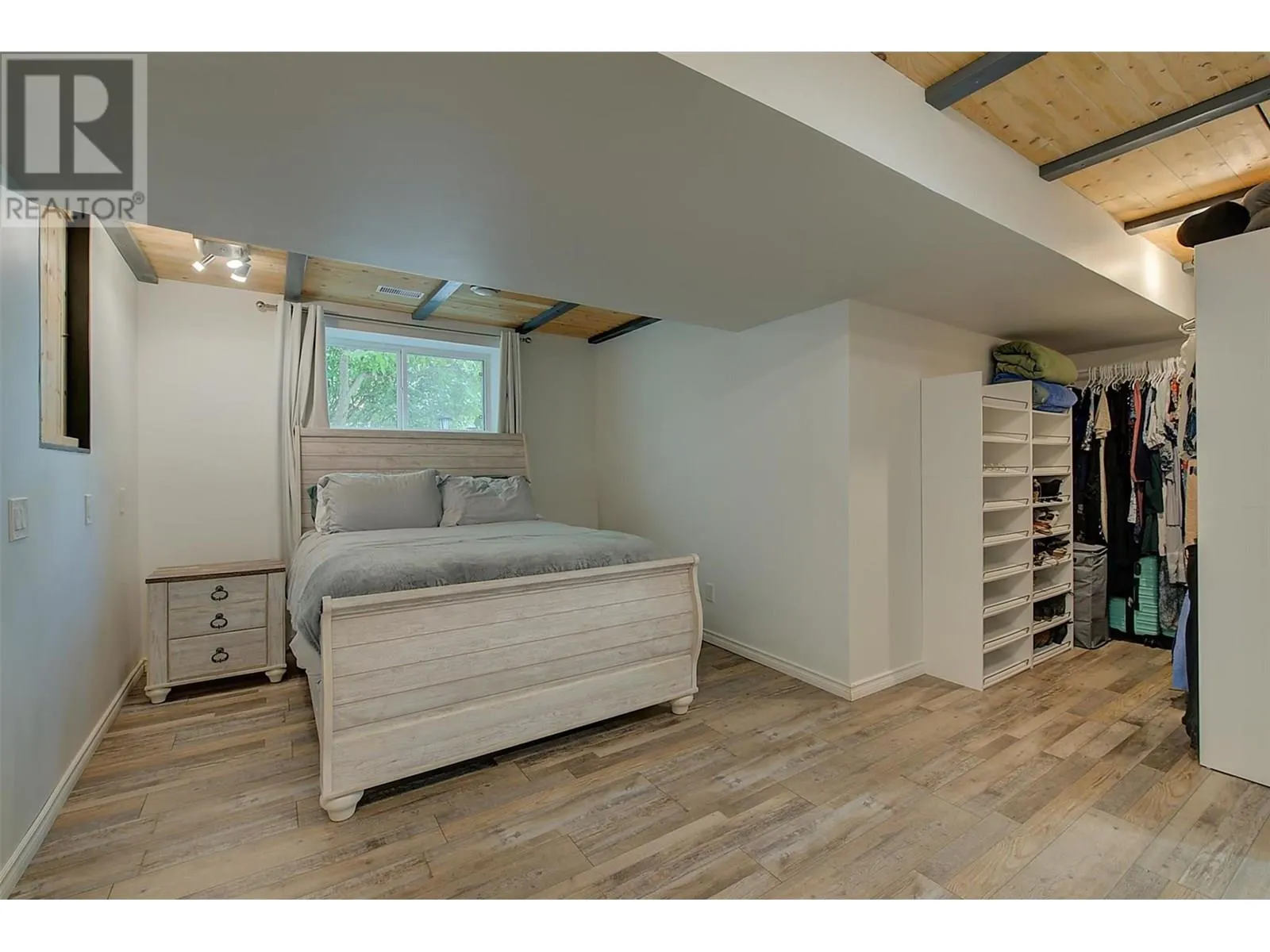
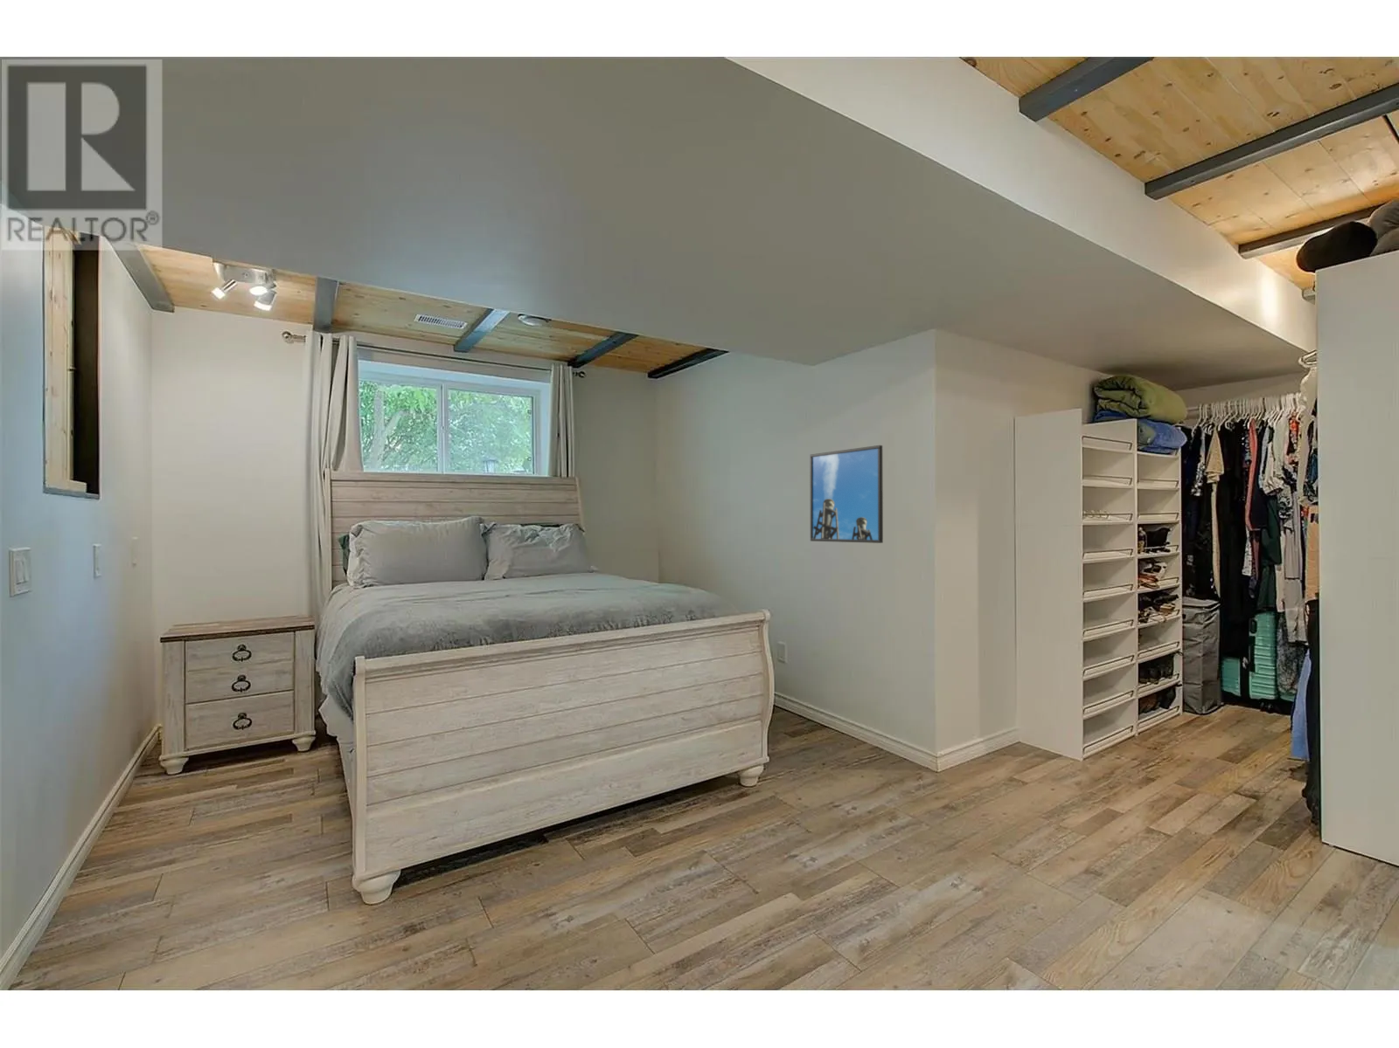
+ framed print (844, 496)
